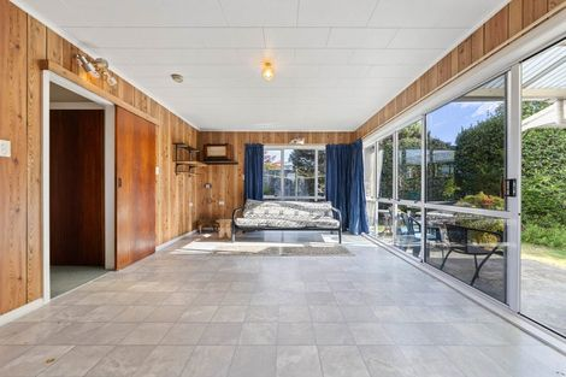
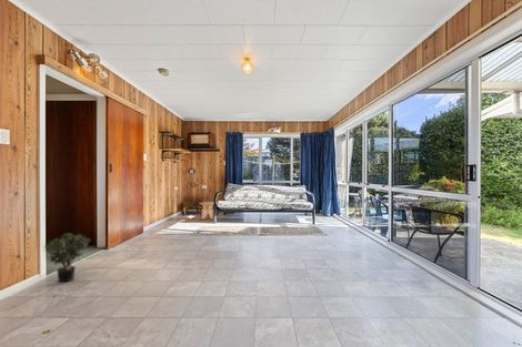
+ potted plant (69, 255)
